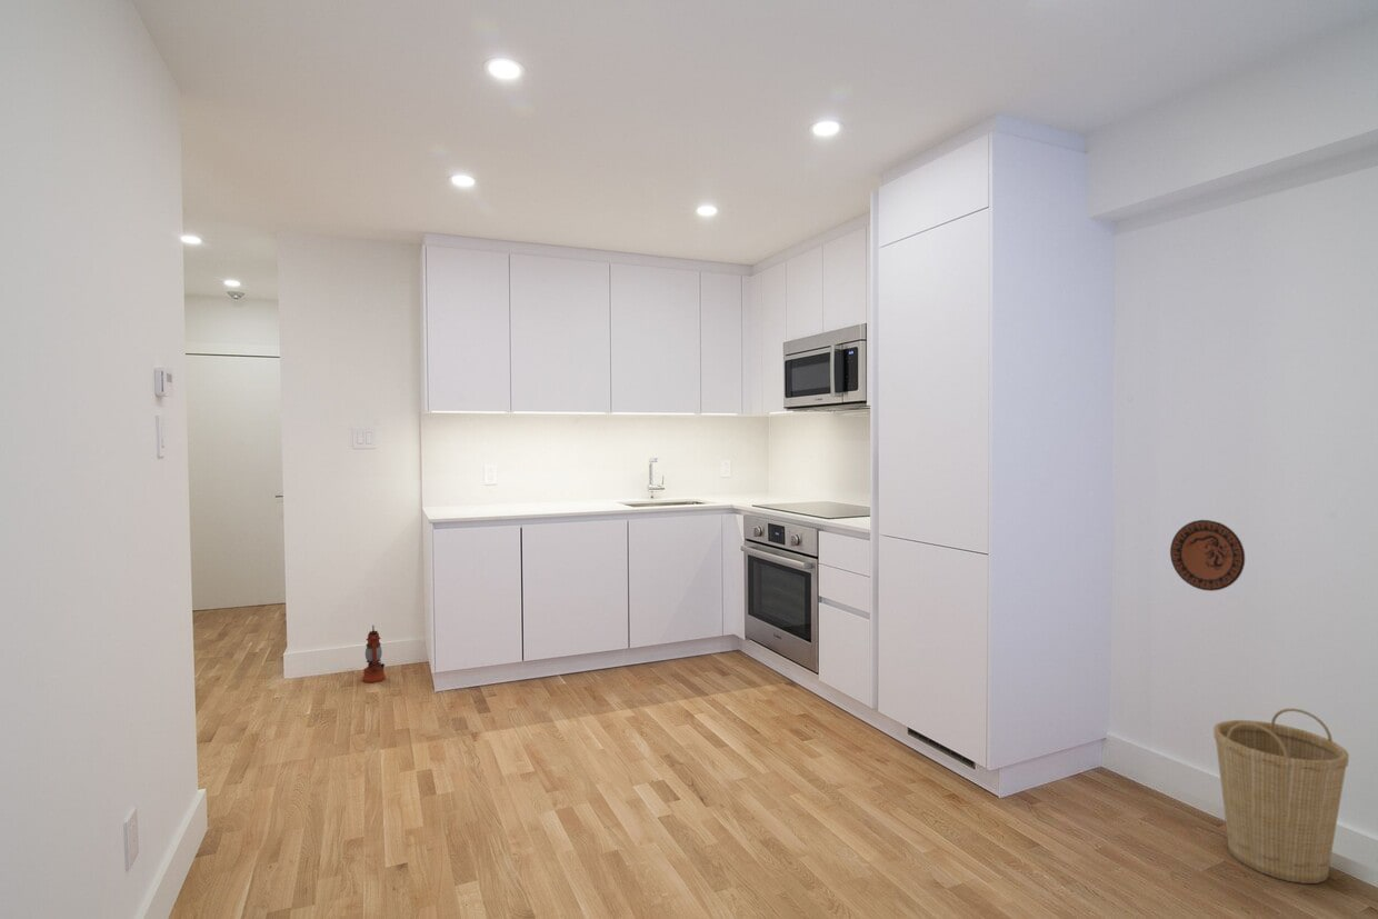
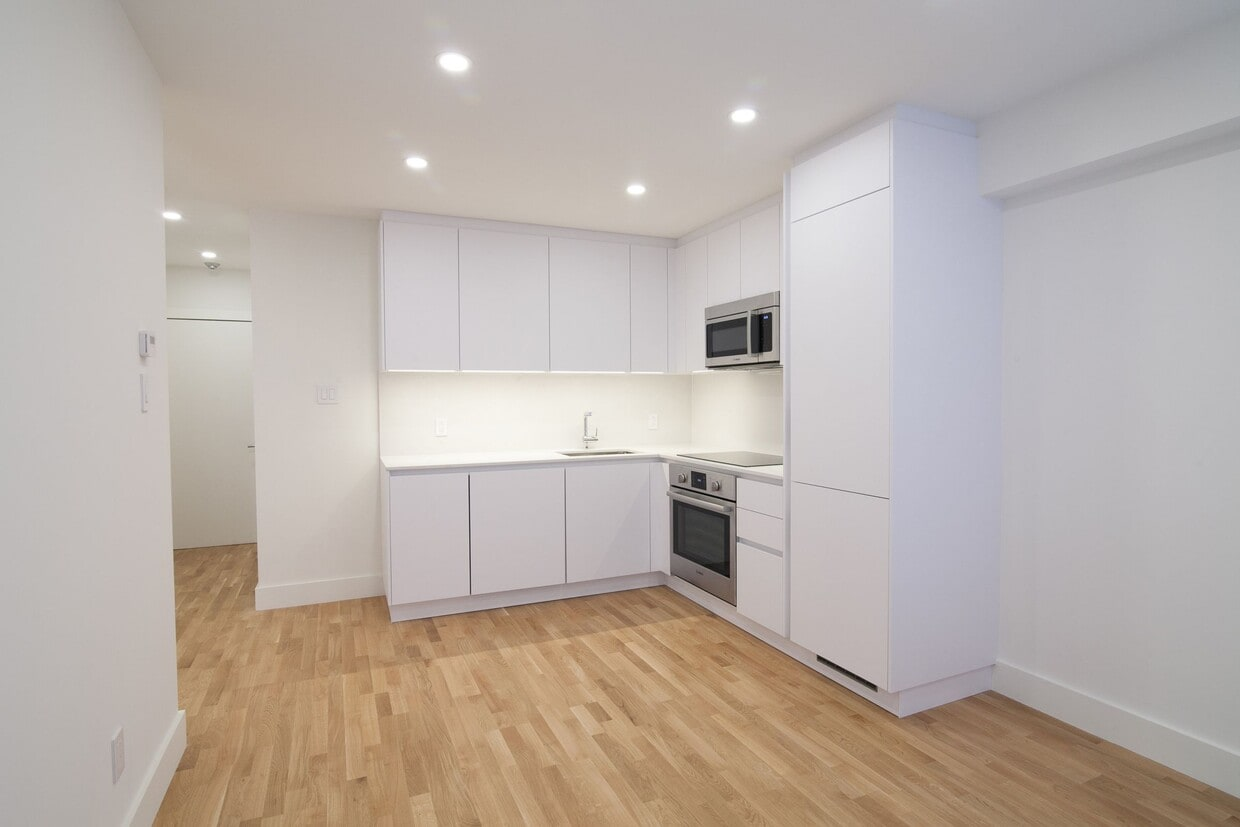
- decorative plate (1206, 555)
- lantern (373, 651)
- basket (1277, 788)
